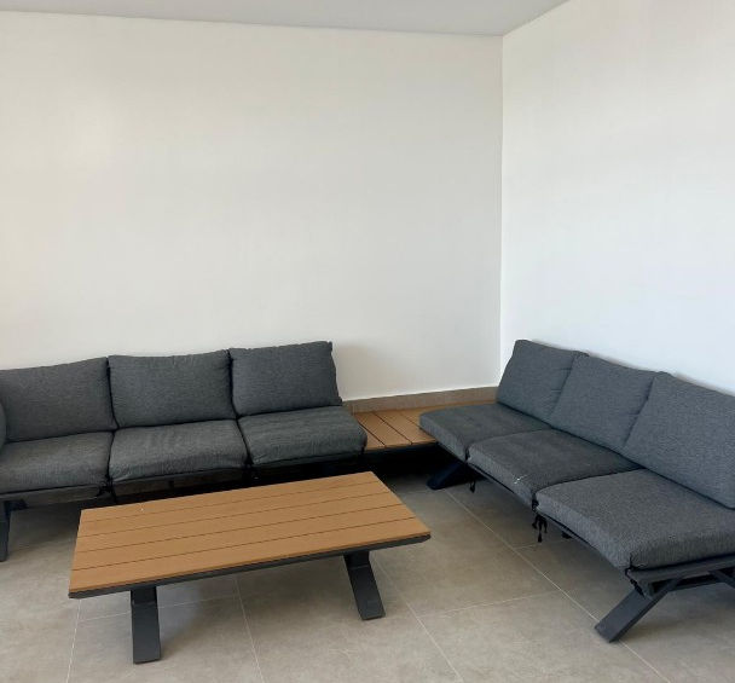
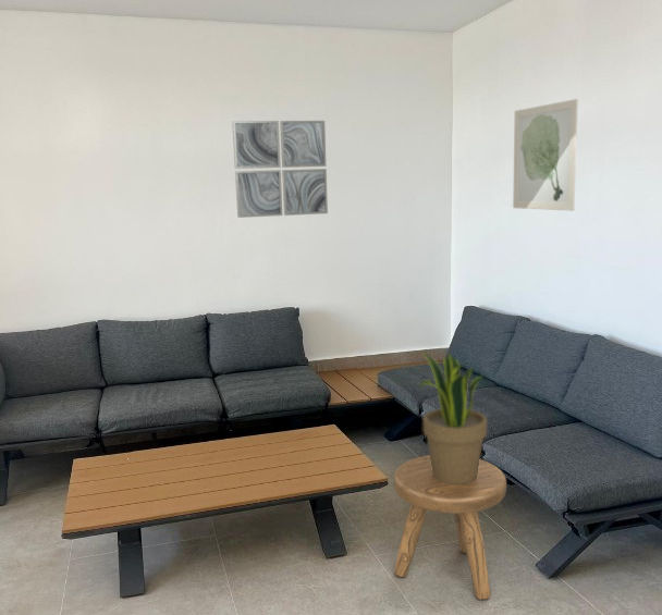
+ wall art (280, 170)
+ potted plant (449, 415)
+ wall art (542, 158)
+ stool (455, 524)
